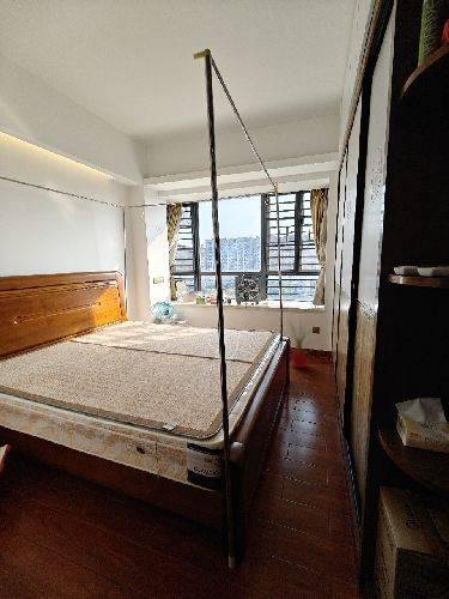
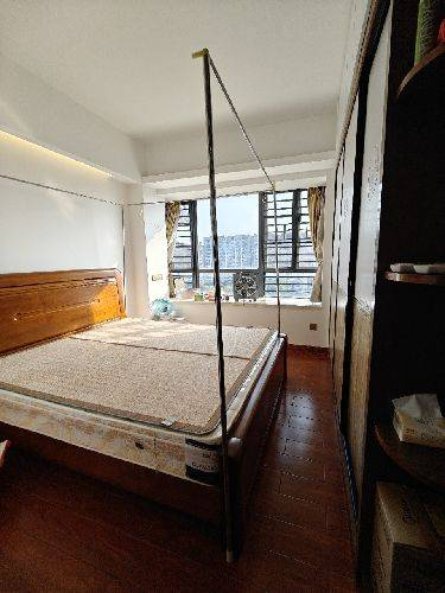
- house plant (299, 341)
